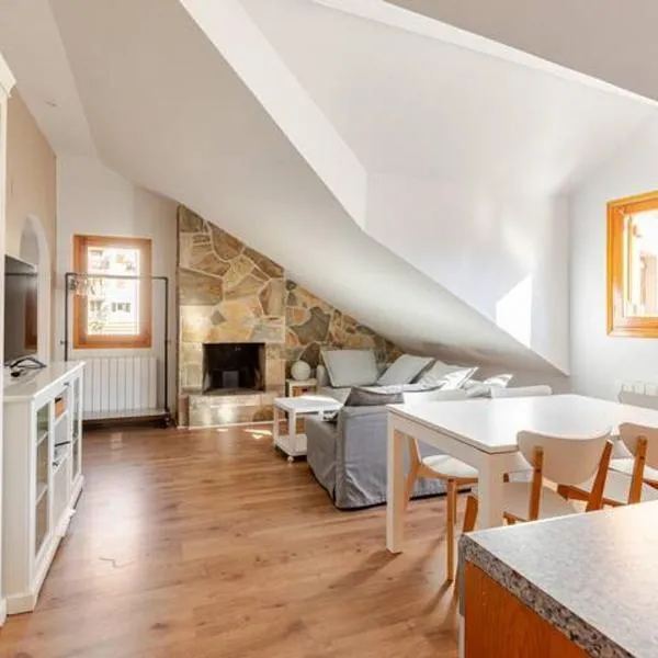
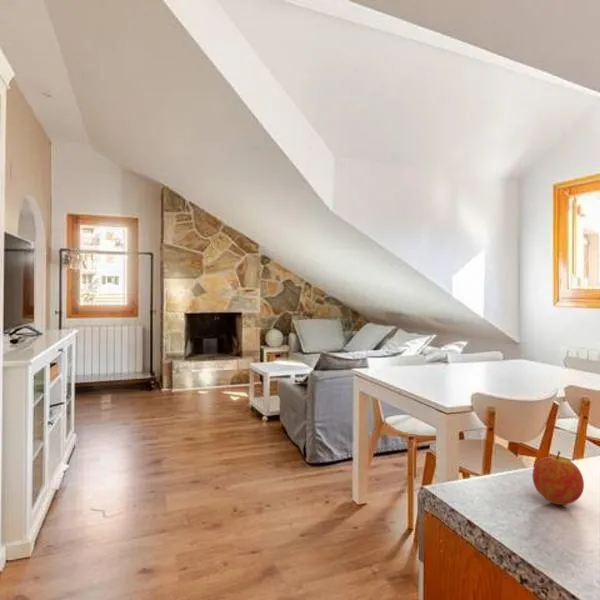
+ fruit (557, 476)
